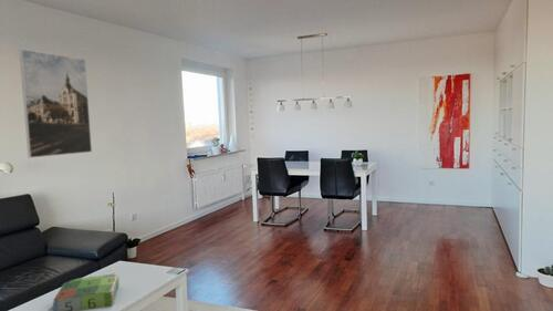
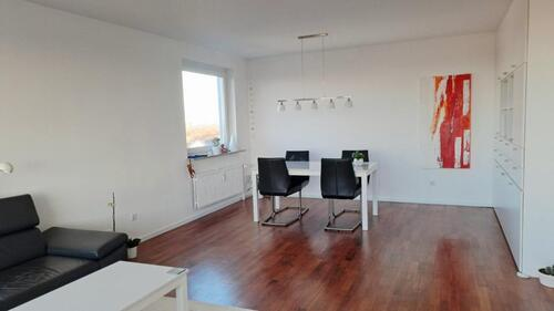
- board game (88, 291)
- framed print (59, 105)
